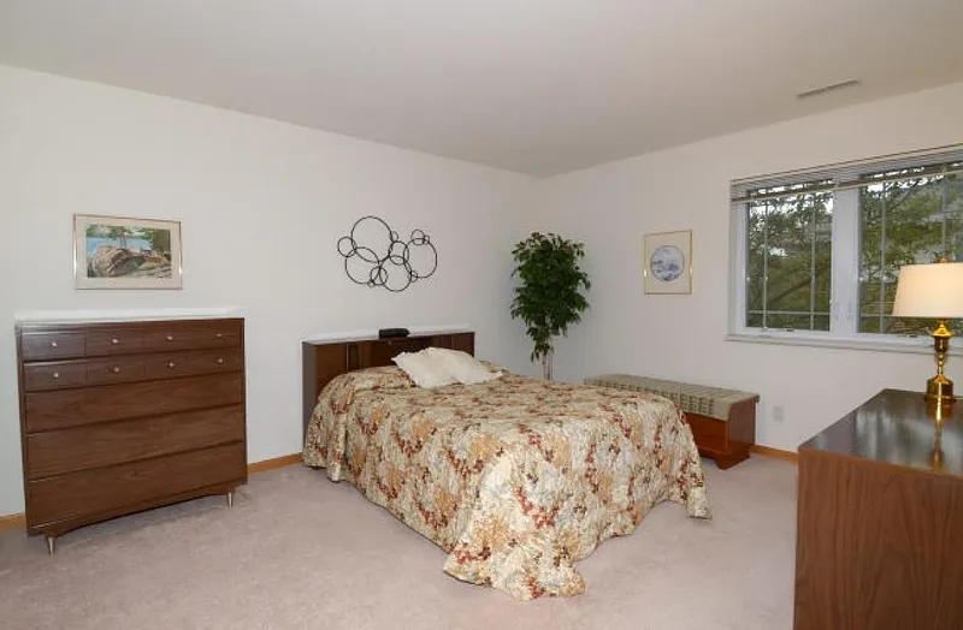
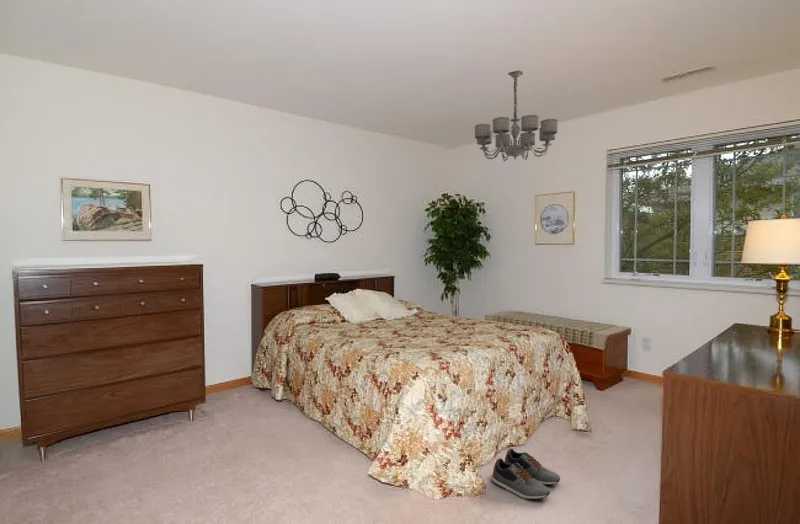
+ shoe (525, 471)
+ chandelier (515, 116)
